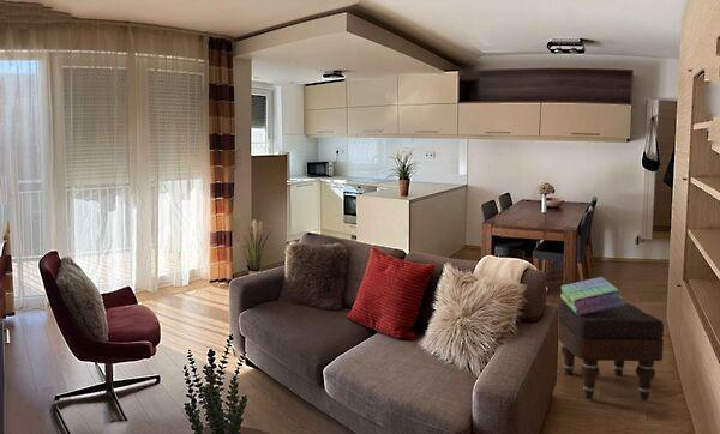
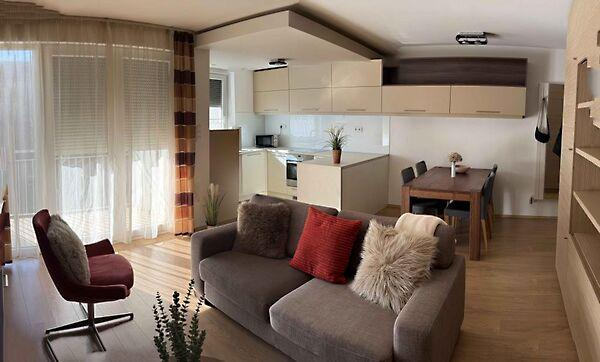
- ottoman (605, 348)
- stack of books (592, 301)
